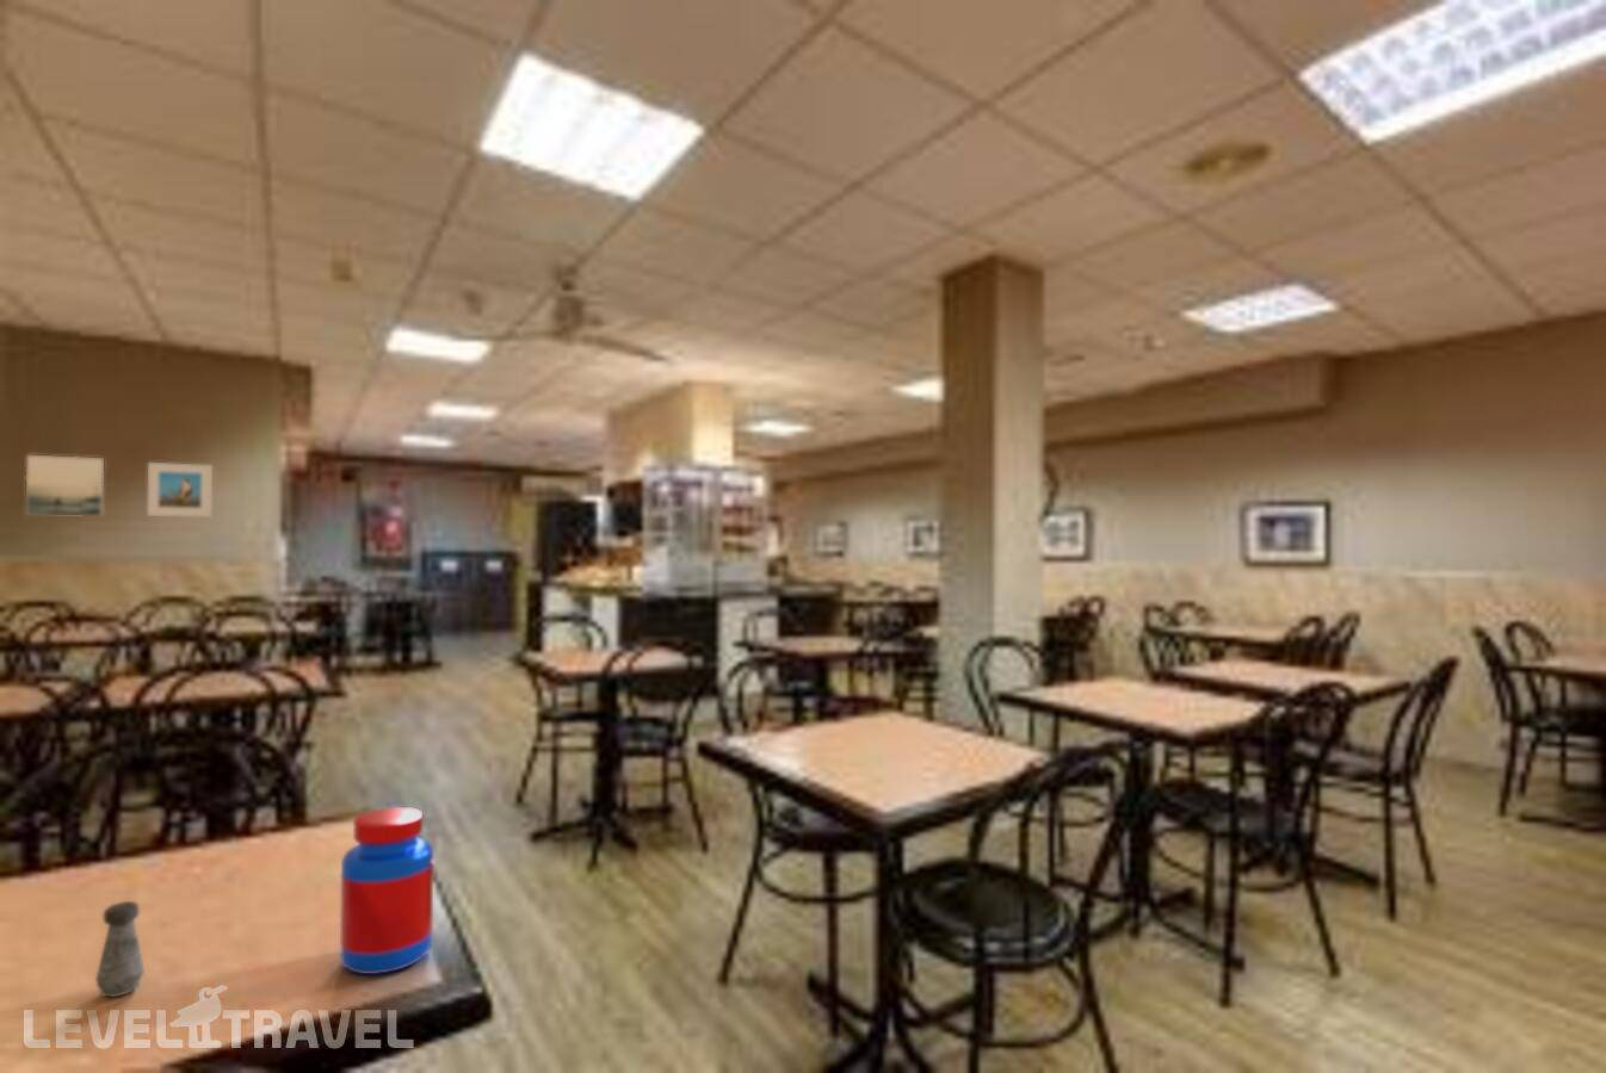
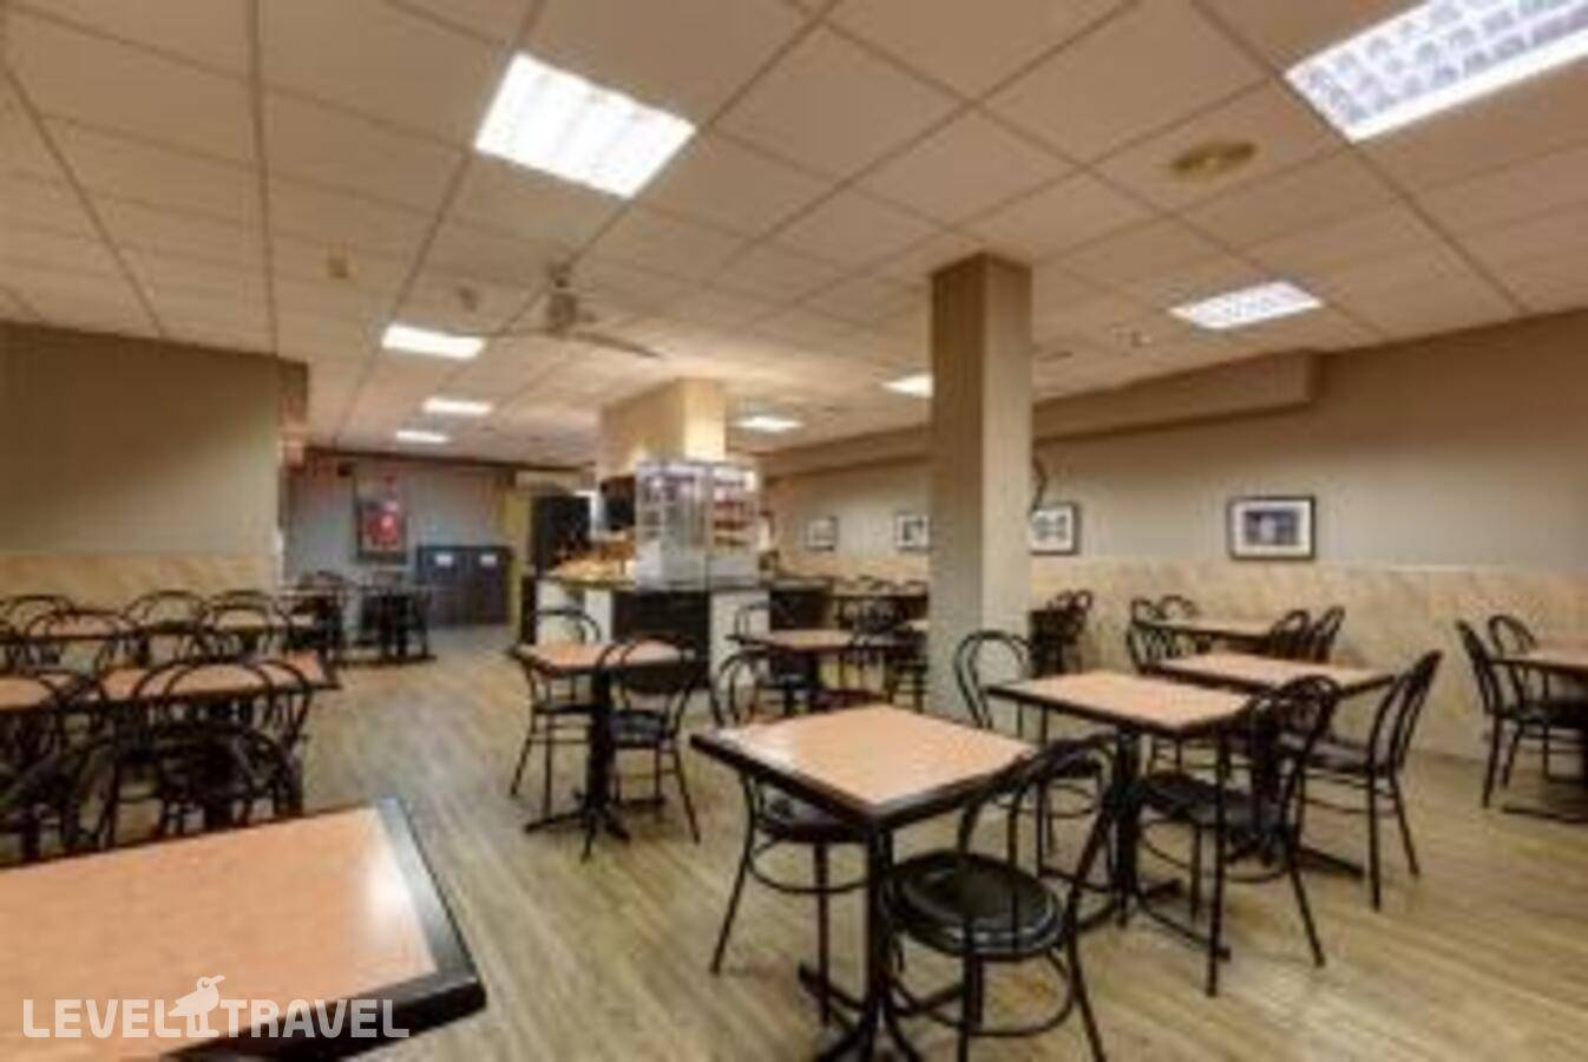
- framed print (65, 485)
- salt shaker (120, 946)
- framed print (180, 490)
- jar (388, 886)
